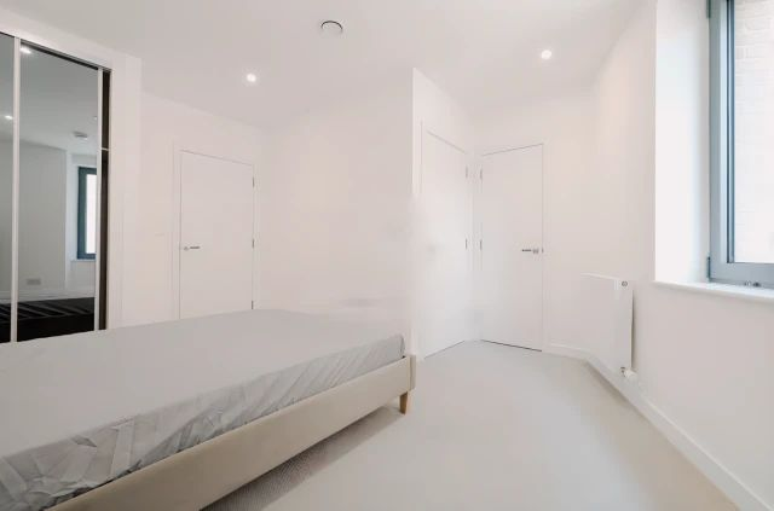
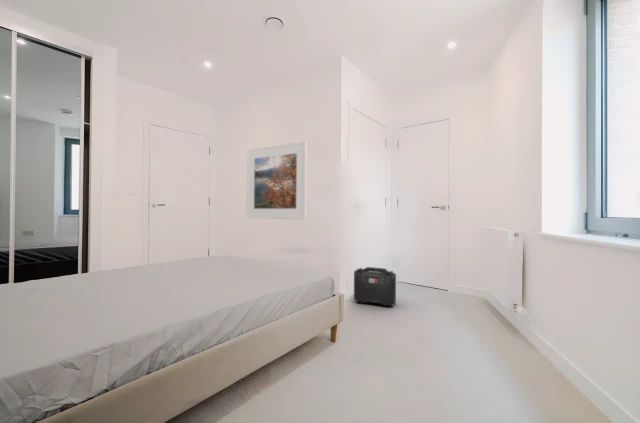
+ backpack (375, 285)
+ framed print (274, 182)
